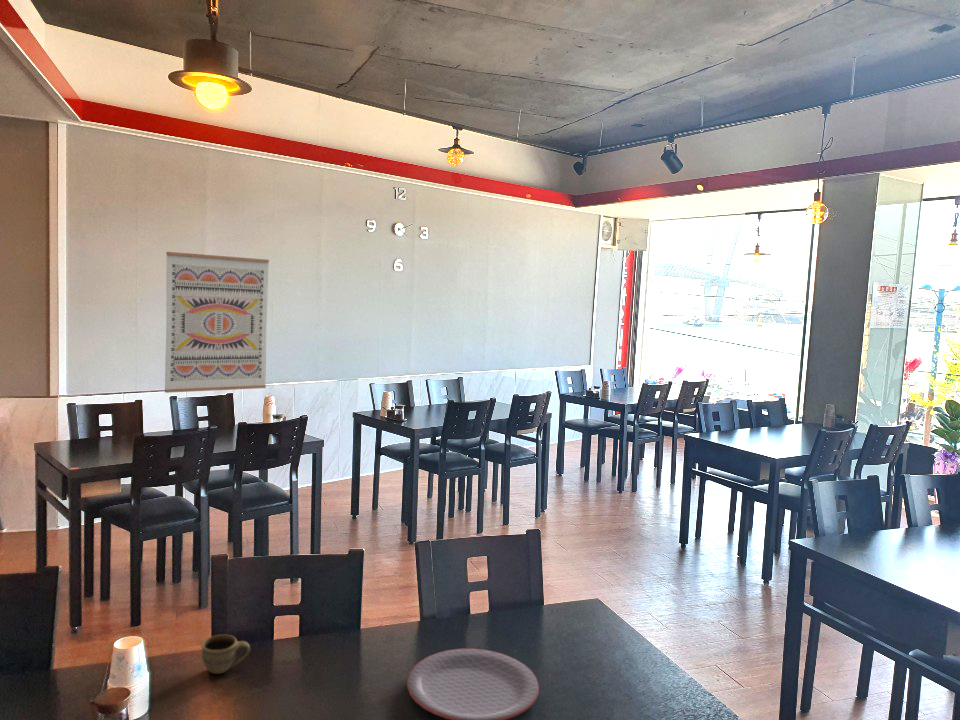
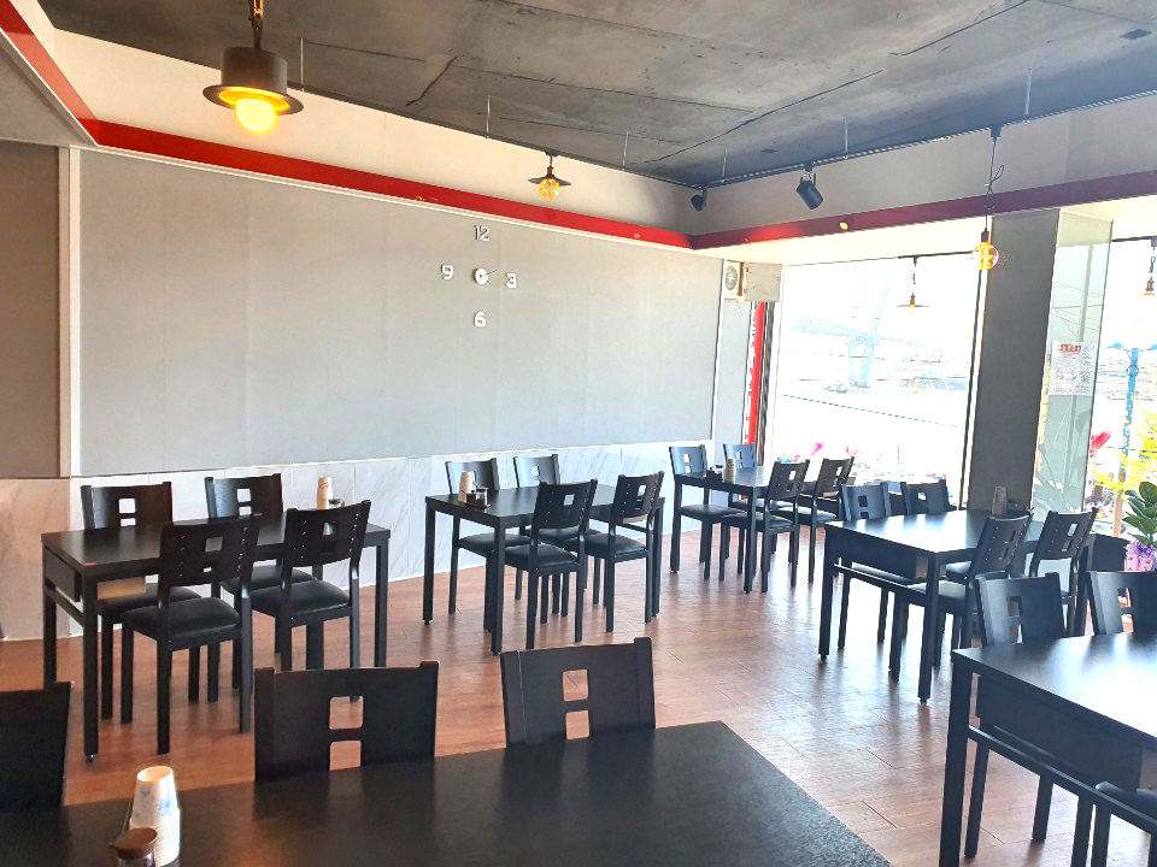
- plate (472, 686)
- wall art (218, 323)
- cup (225, 655)
